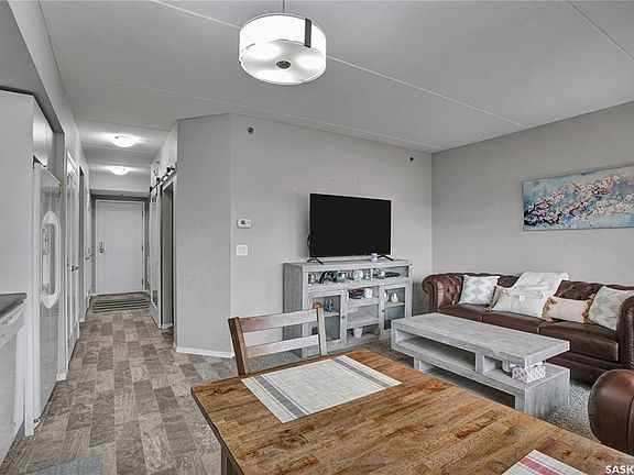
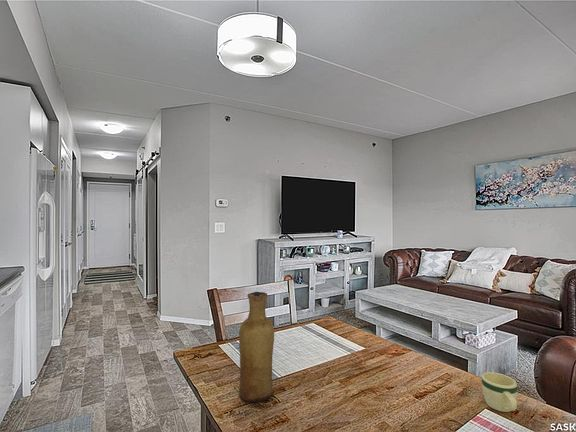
+ mug (502, 395)
+ vase (256, 343)
